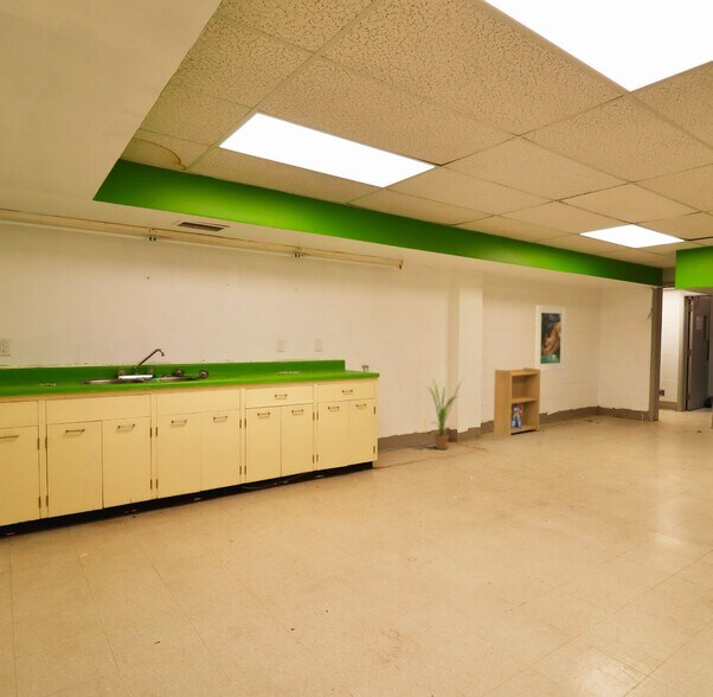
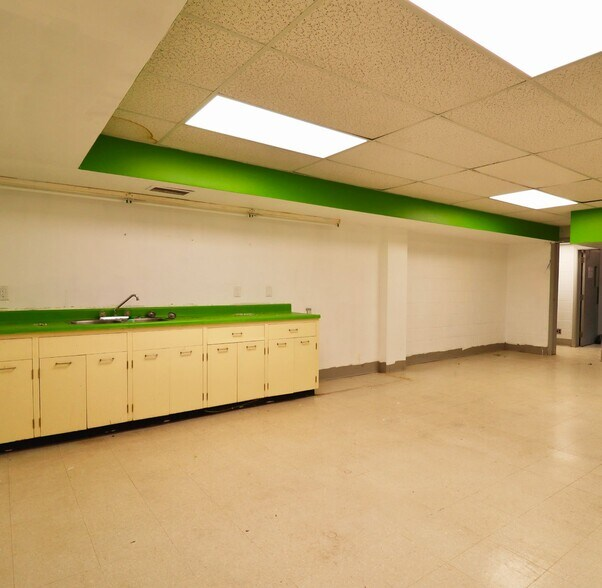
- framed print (550, 338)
- bookshelf (516, 401)
- house plant (437, 411)
